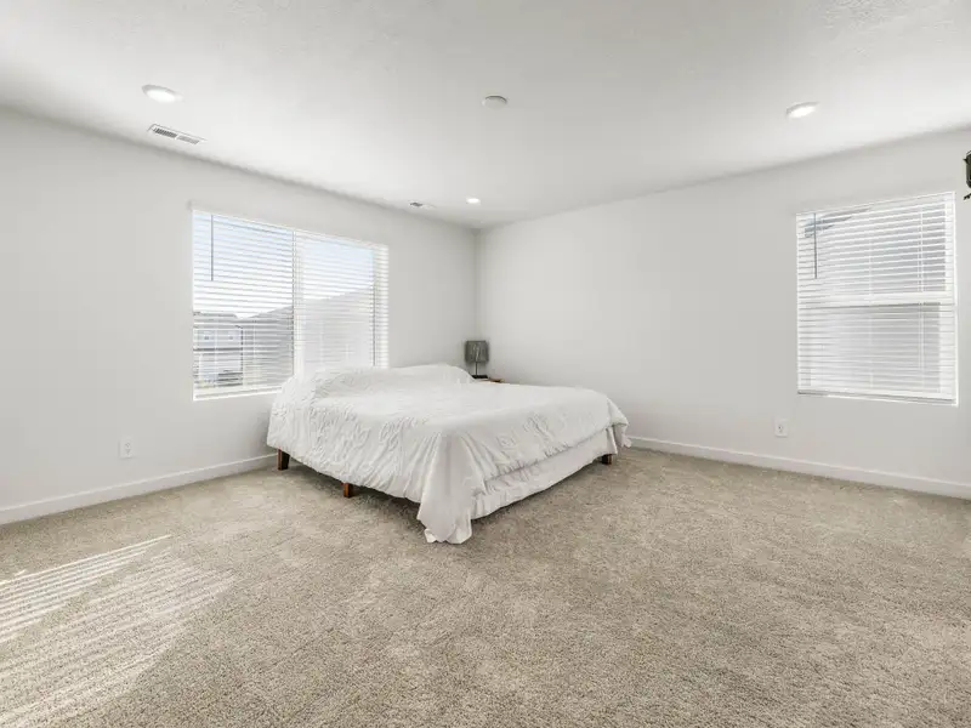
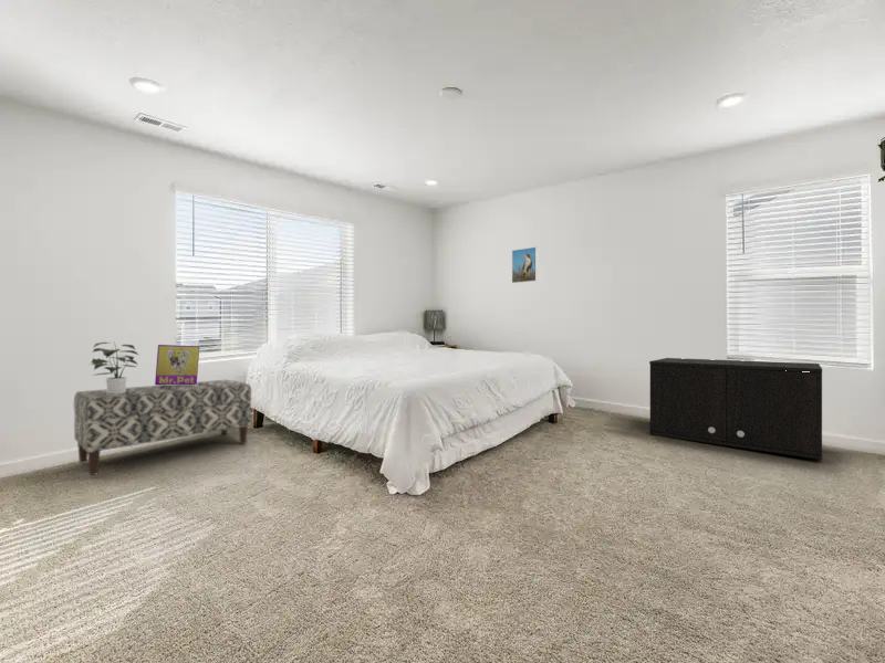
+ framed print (524, 265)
+ storage cabinet (730, 400)
+ bench (168, 420)
+ potted plant (115, 366)
+ decorative box (176, 366)
